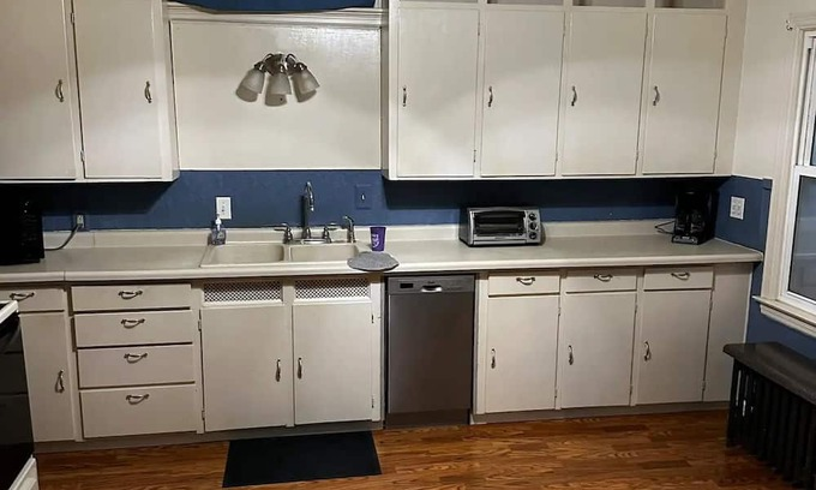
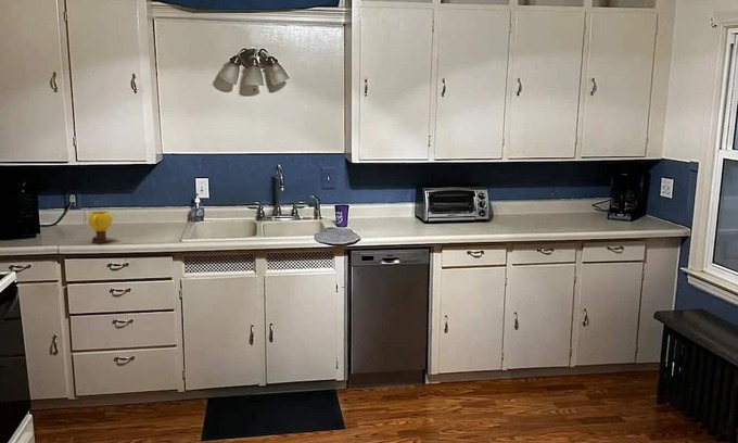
+ mug (100, 227)
